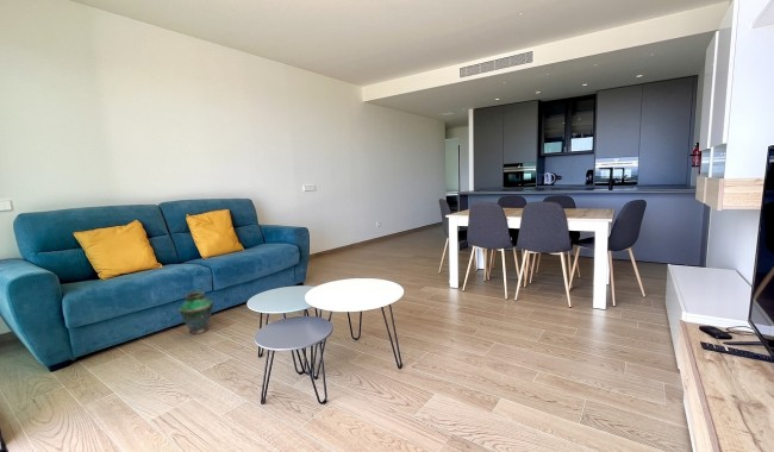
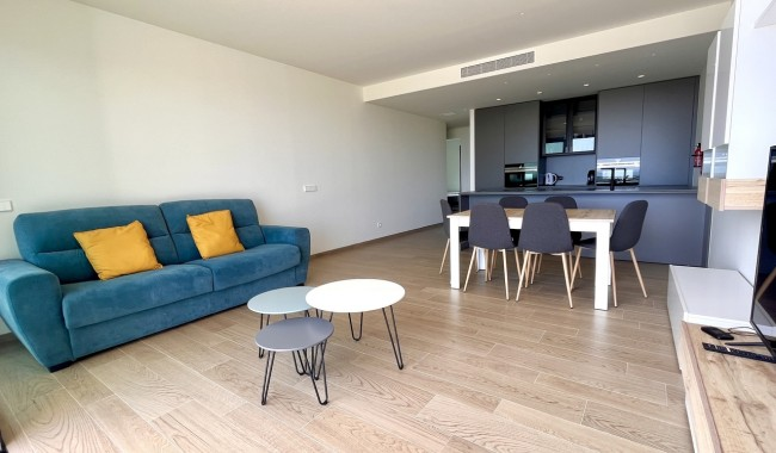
- vase (195, 312)
